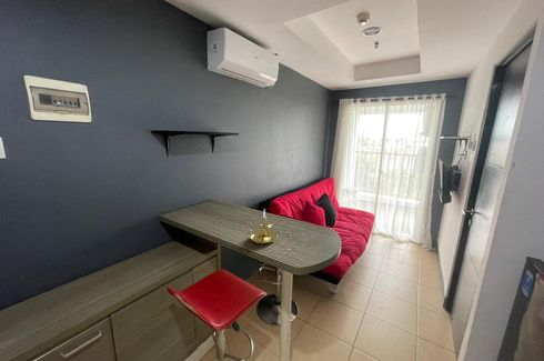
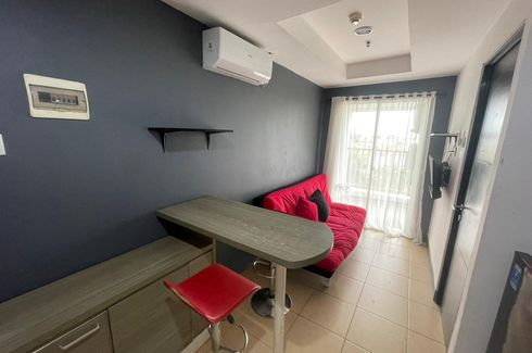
- candle holder (264, 222)
